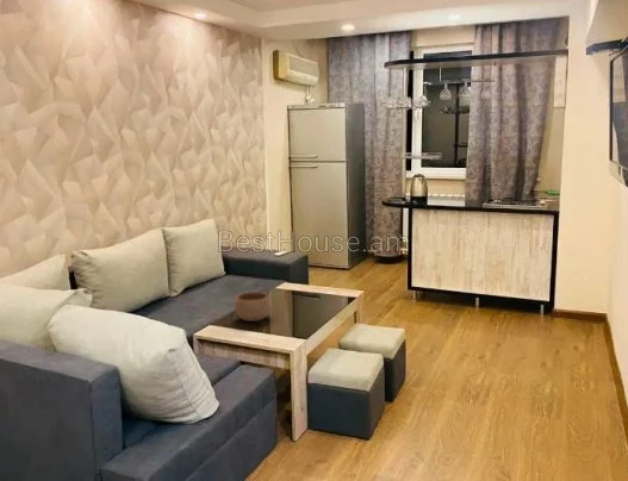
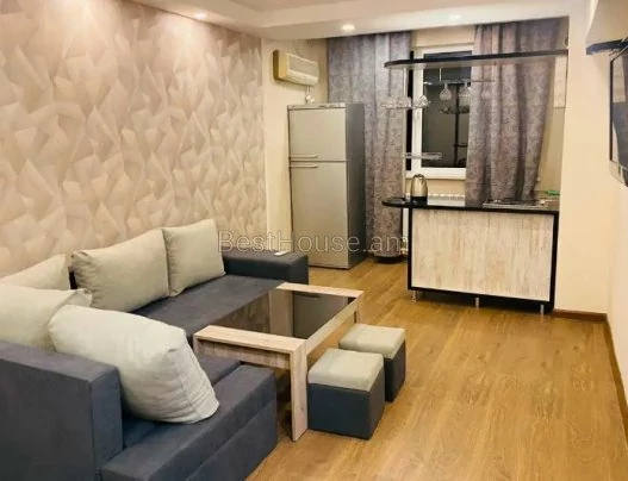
- bowl (253, 306)
